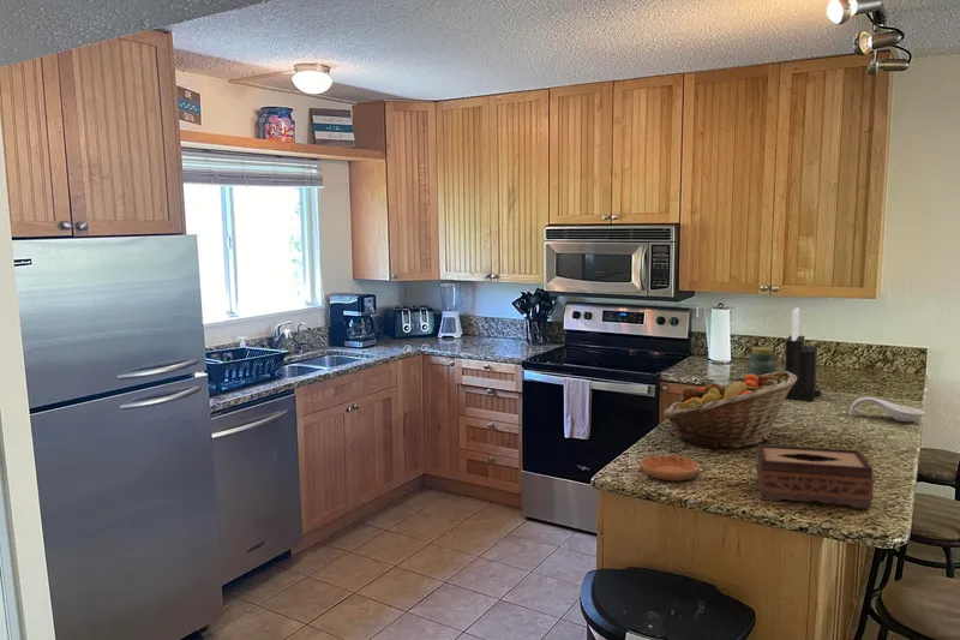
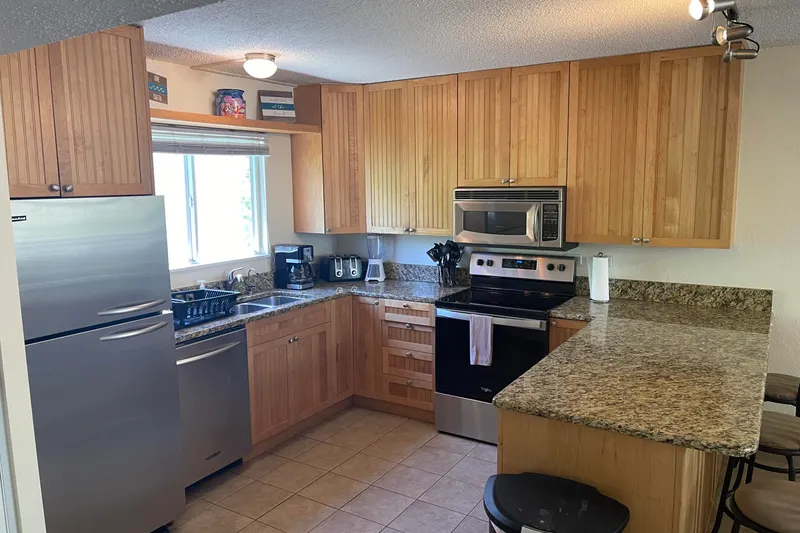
- saucer (670, 468)
- tissue box (811, 474)
- knife block (804, 353)
- fruit basket (730, 405)
- spoon rest (886, 408)
- jar (761, 365)
